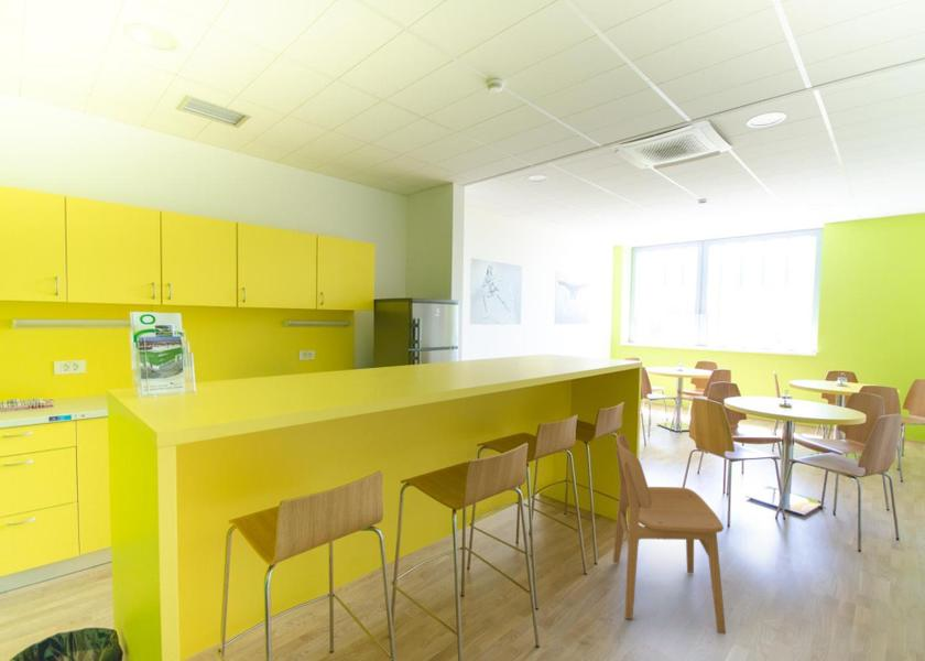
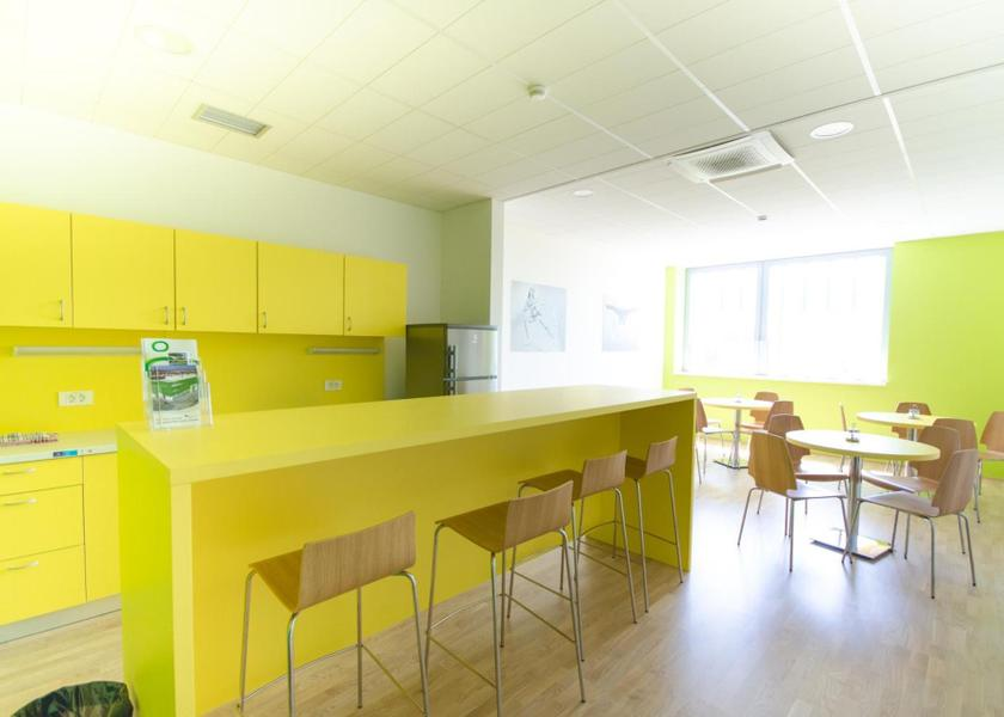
- dining chair (664, 519)
